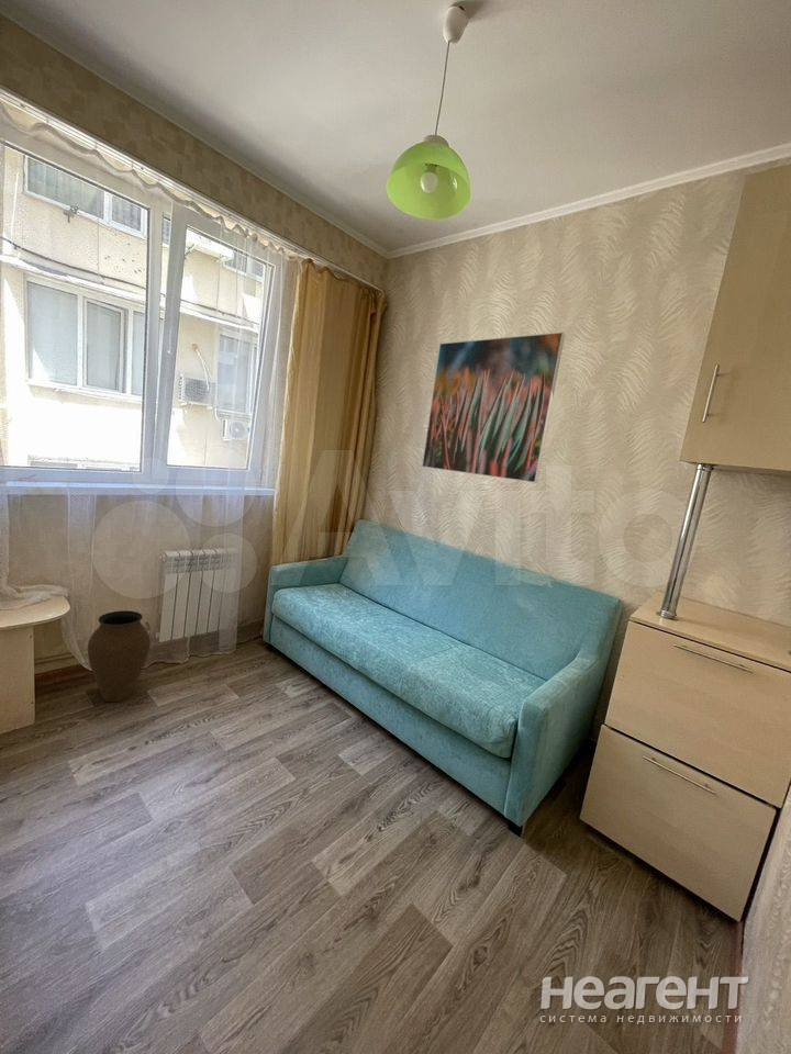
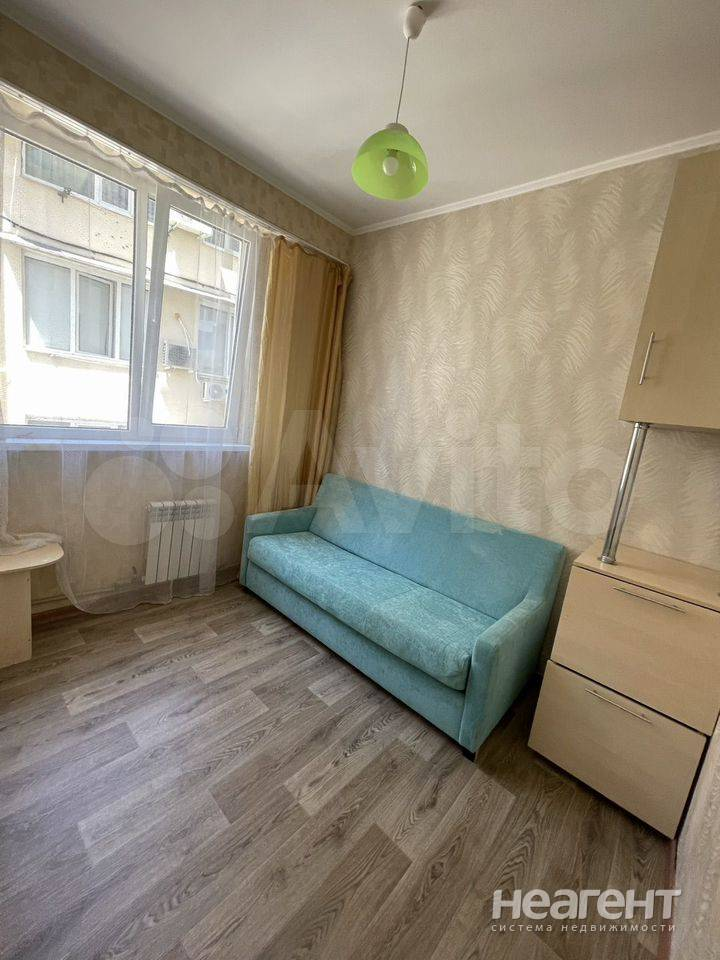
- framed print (484, 407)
- vase (119, 657)
